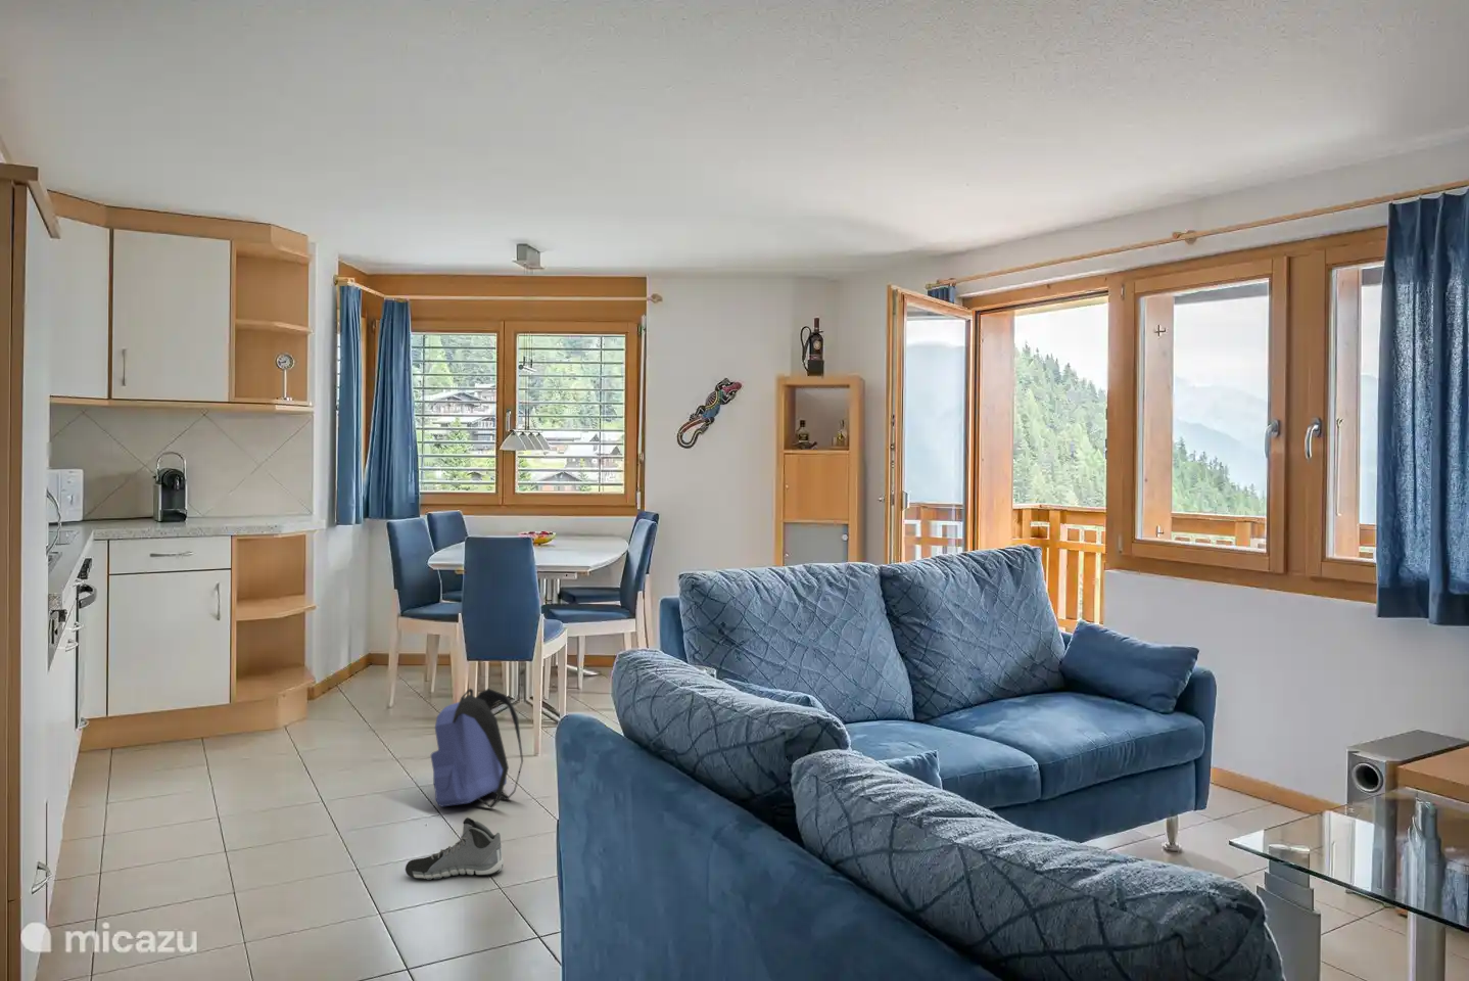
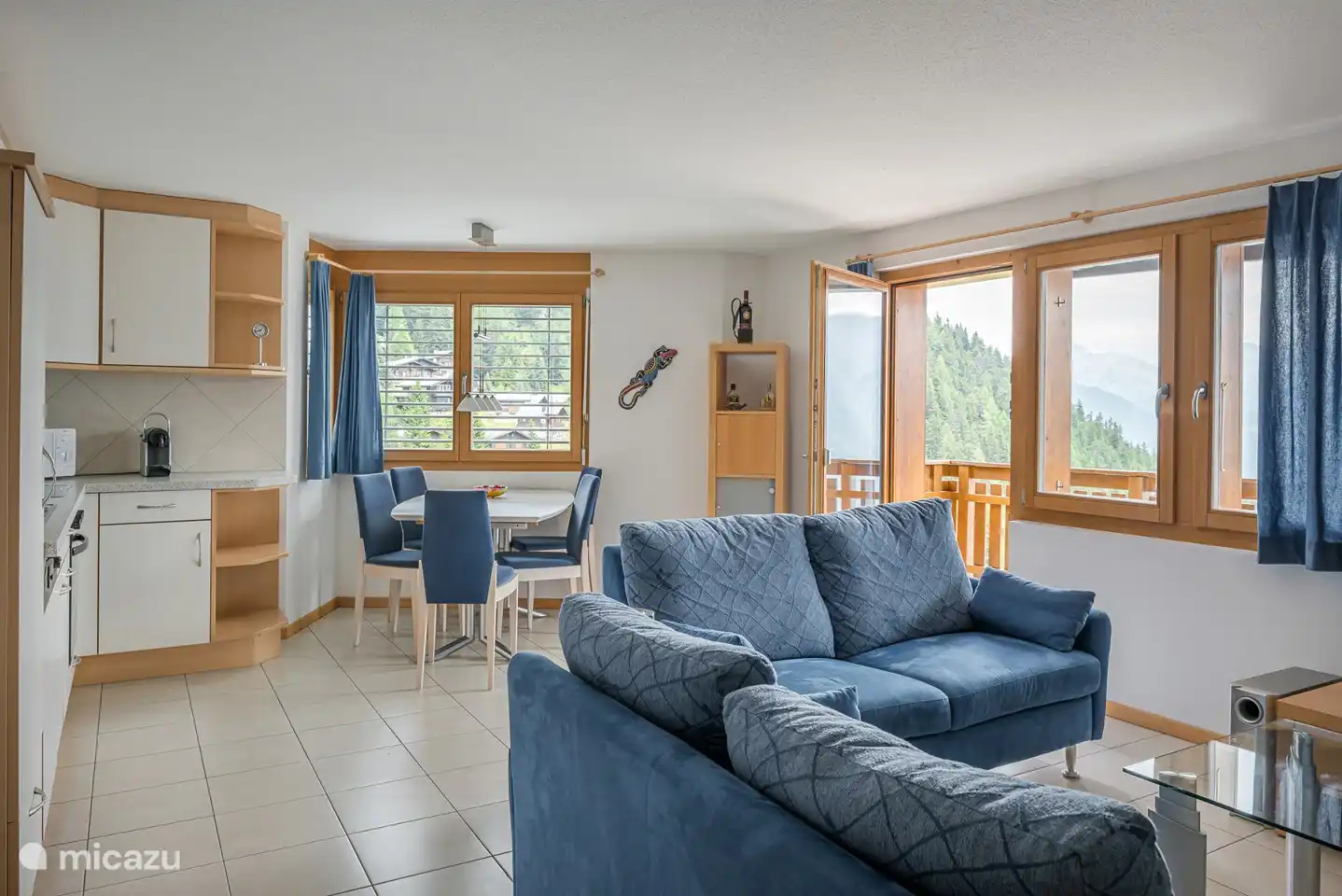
- backpack (482, 745)
- sneaker (454, 845)
